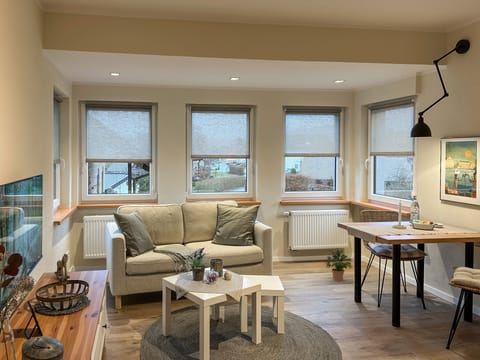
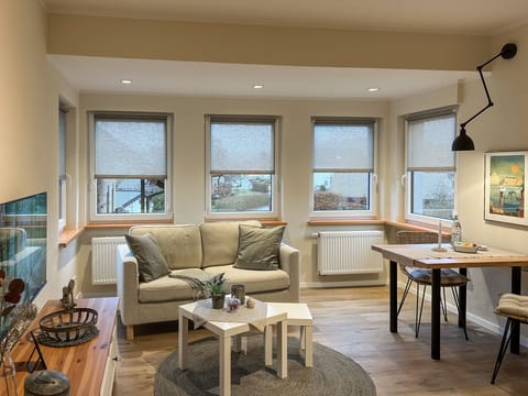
- potted plant (337, 264)
